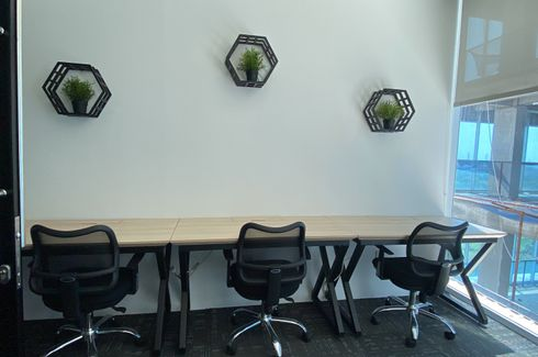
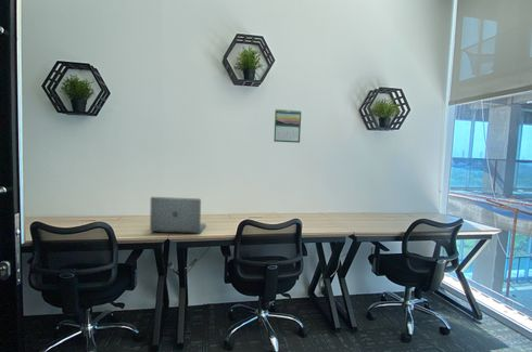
+ laptop (179, 211)
+ calendar (287, 126)
